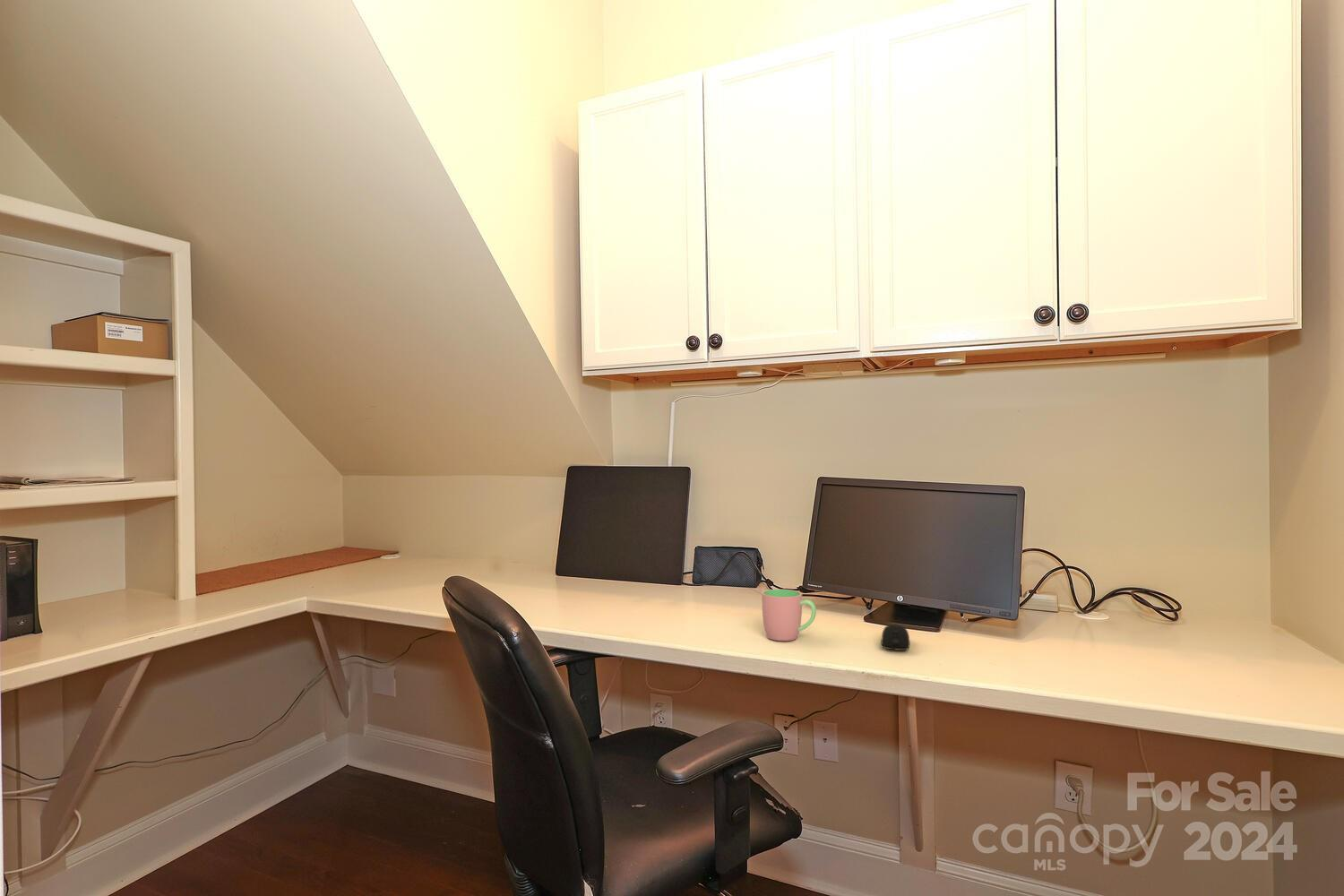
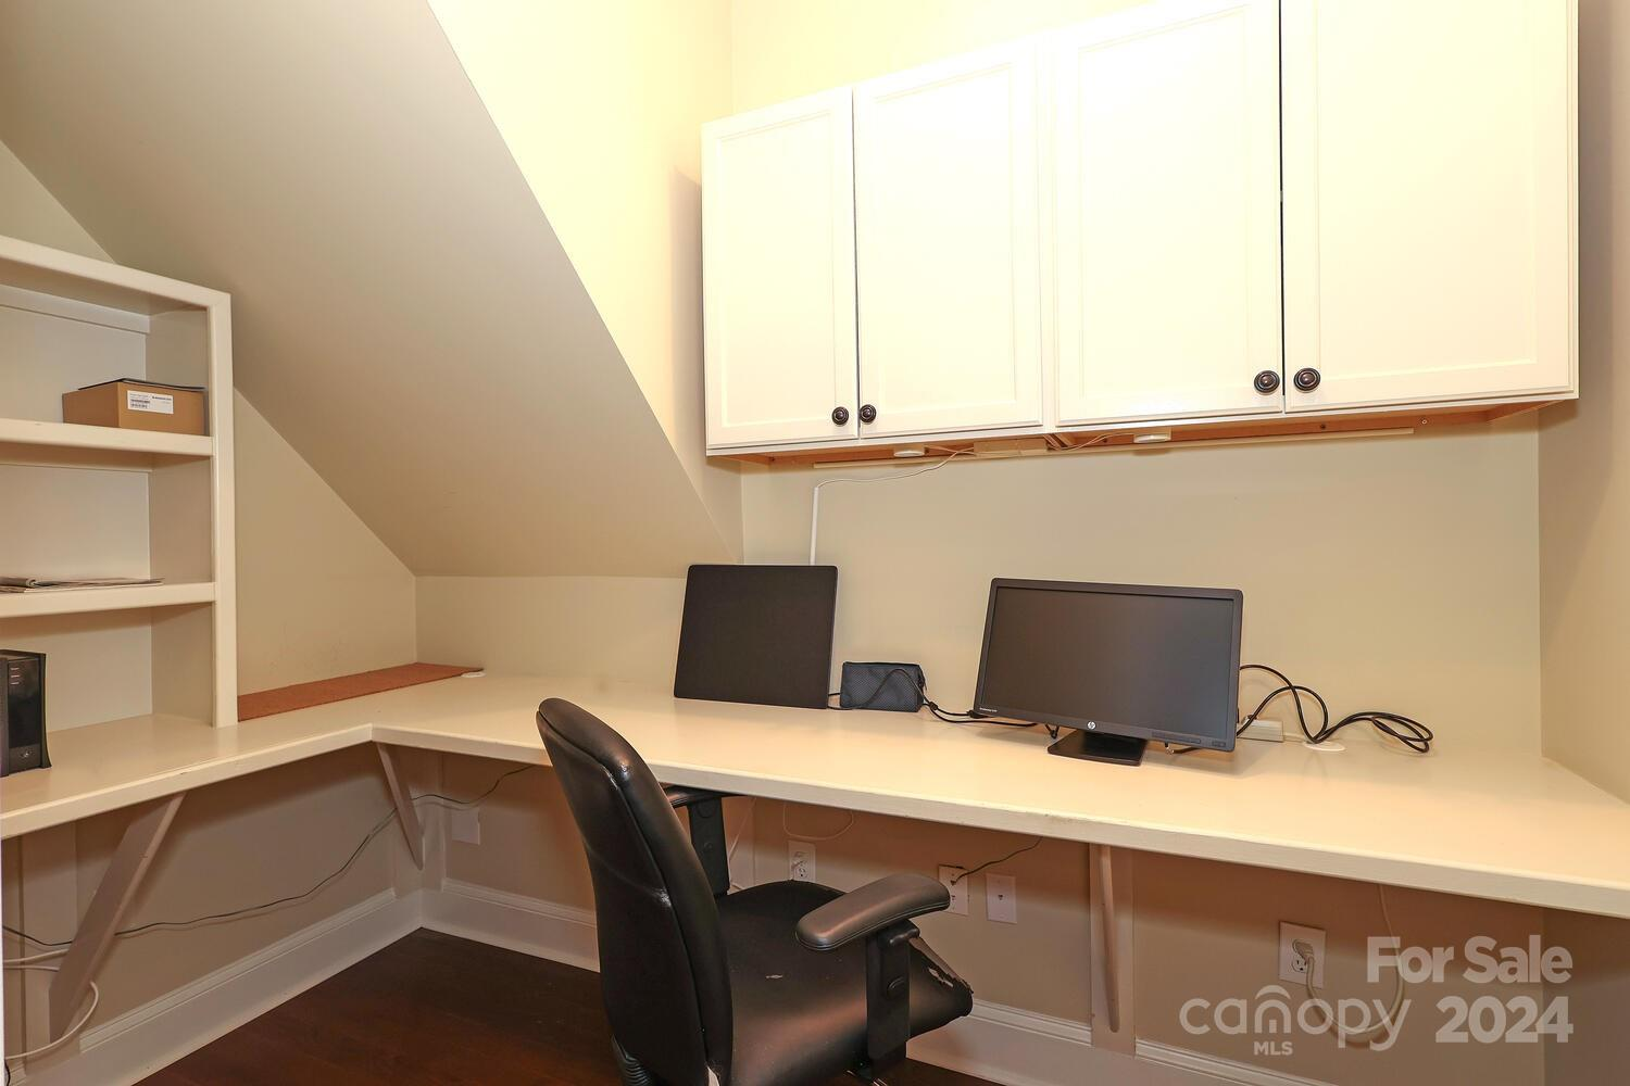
- computer mouse (895, 635)
- cup (788, 616)
